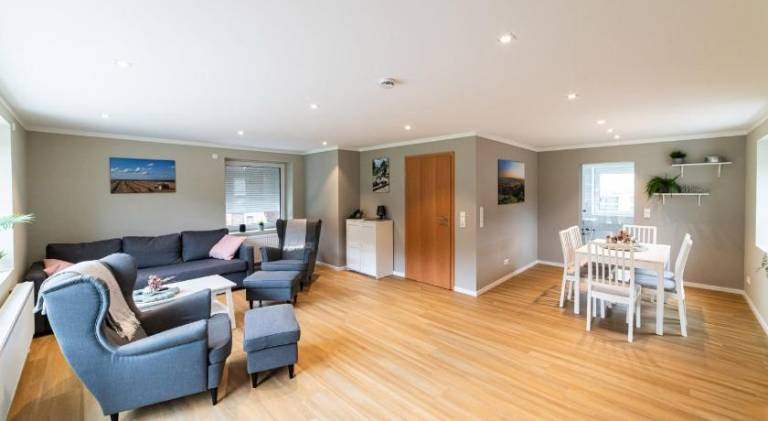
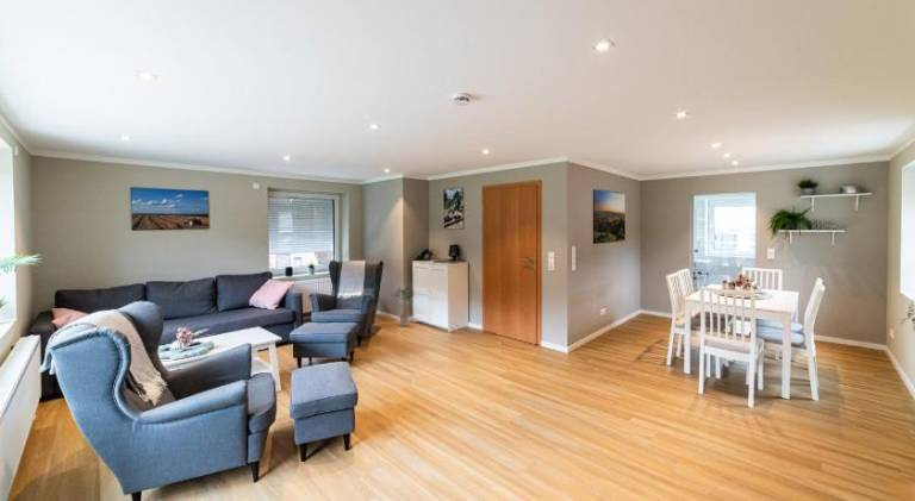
+ potted plant (405, 305)
